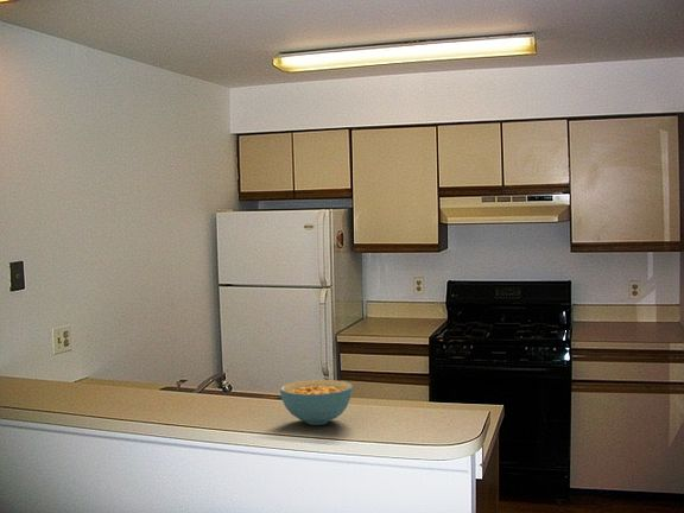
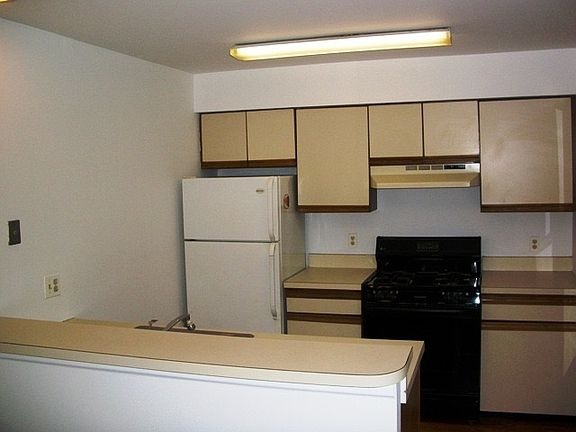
- cereal bowl (317, 404)
